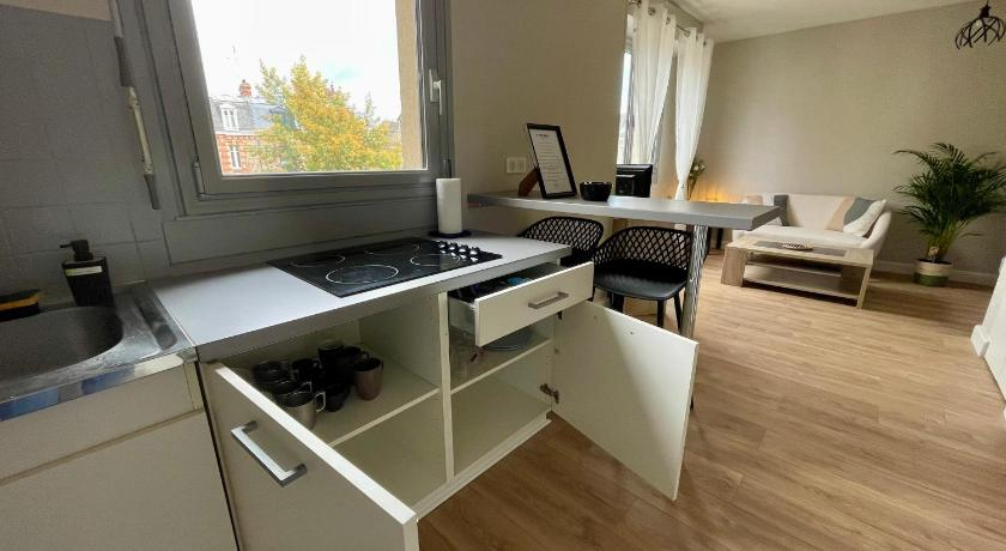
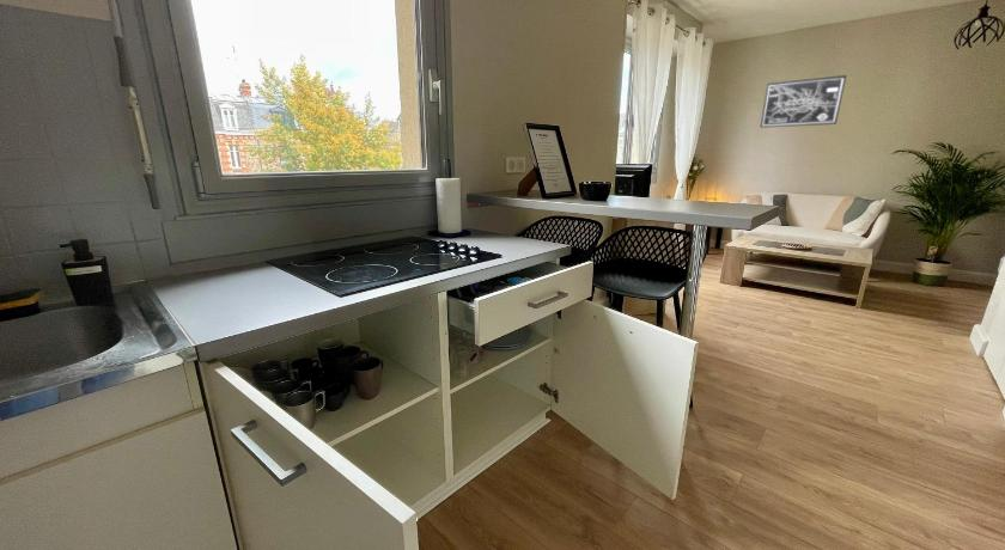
+ wall art (800, 103)
